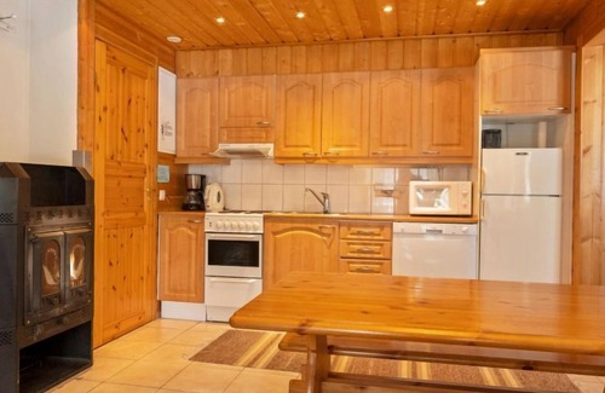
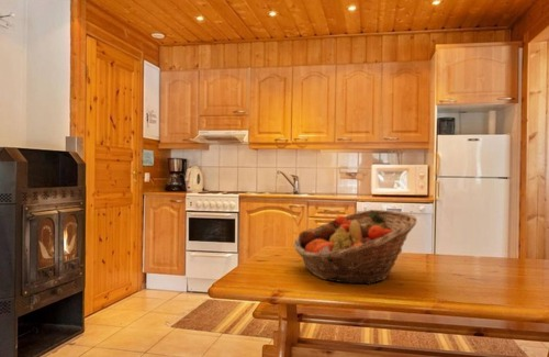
+ fruit basket (351, 242)
